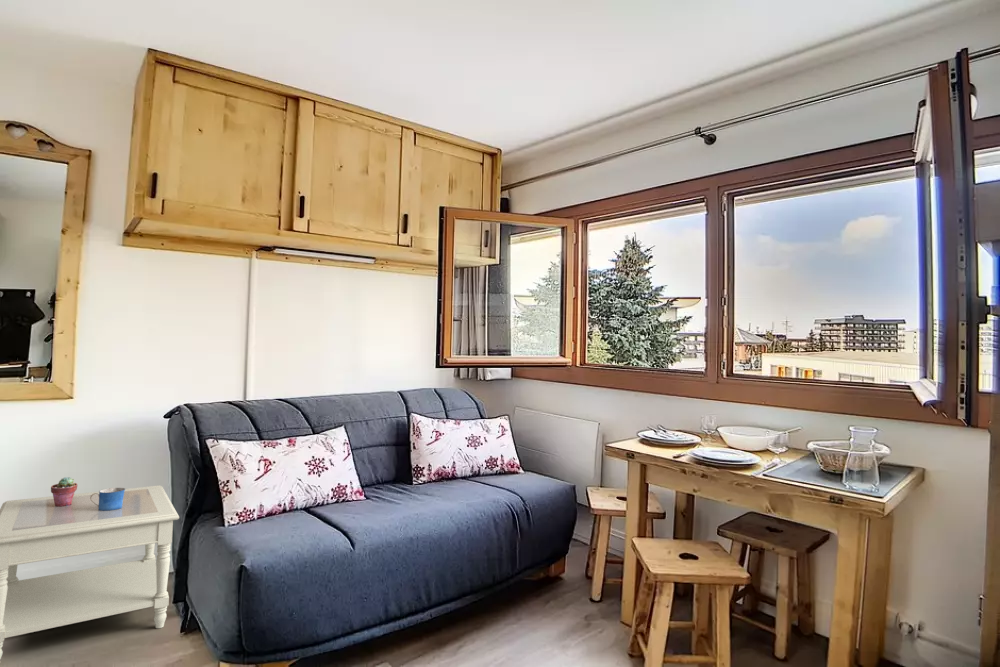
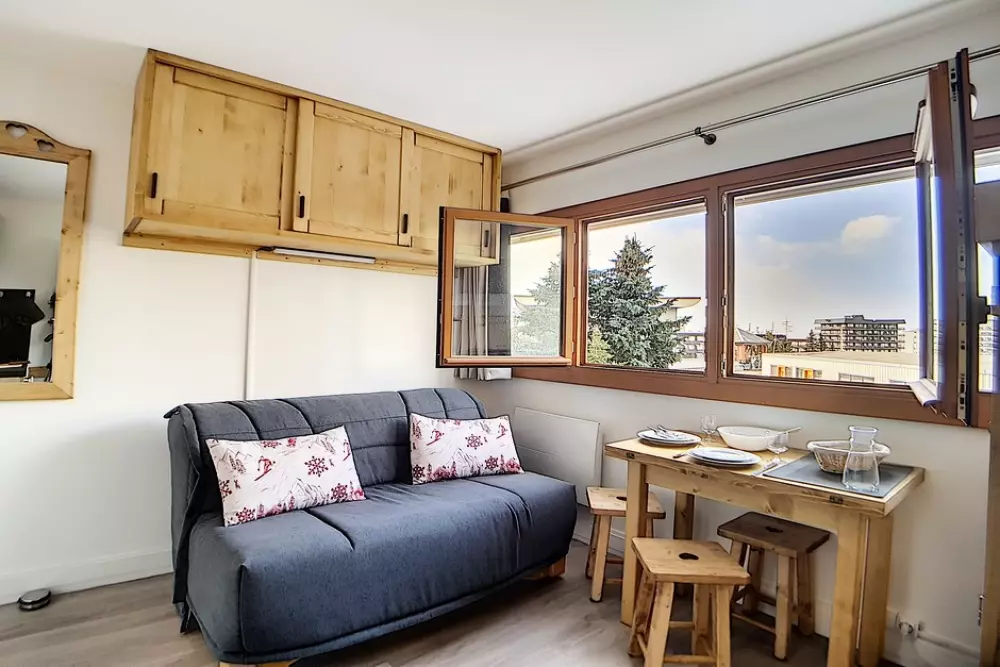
- mug (107, 498)
- potted succulent (64, 490)
- side table (85, 569)
